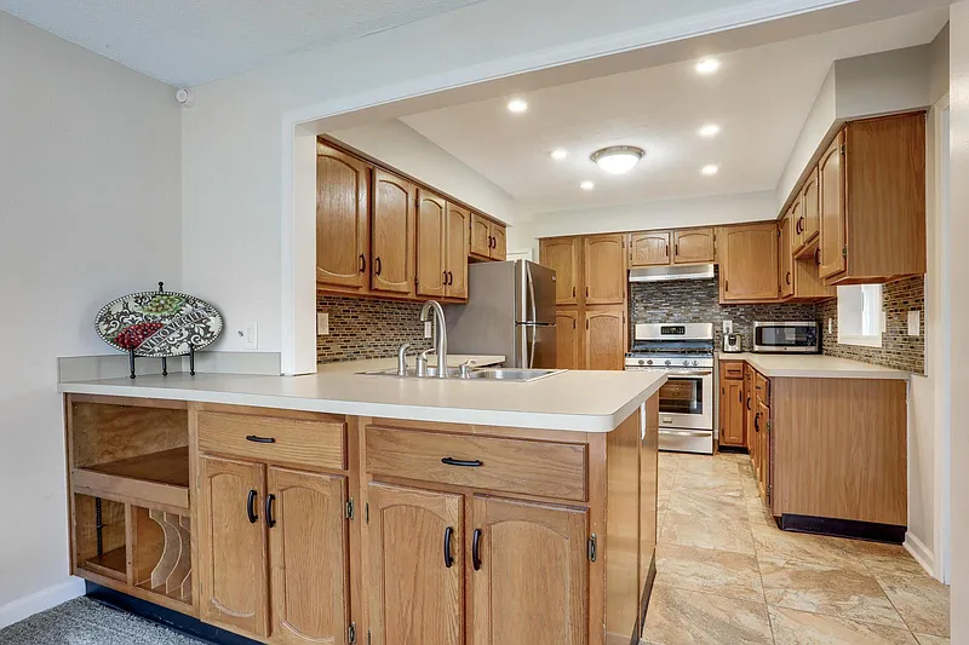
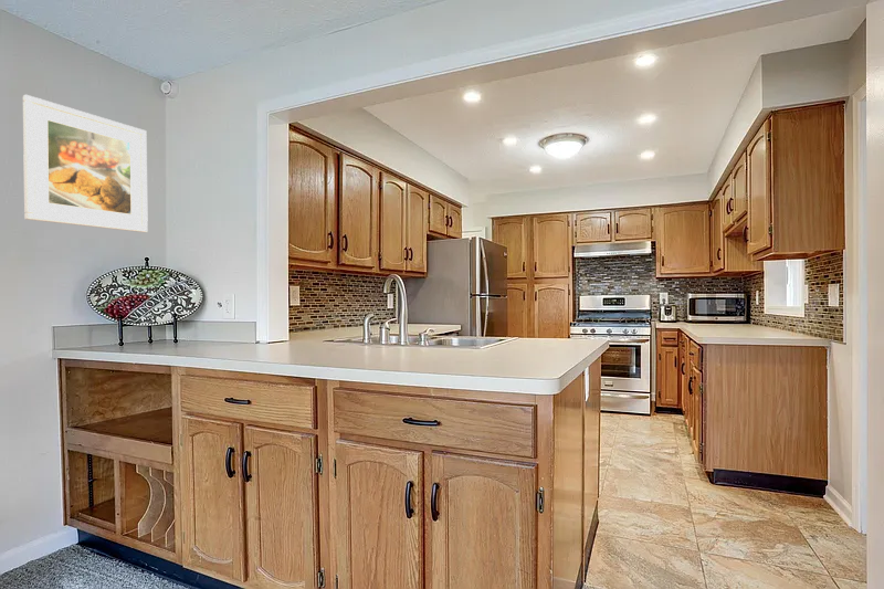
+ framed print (91, 170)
